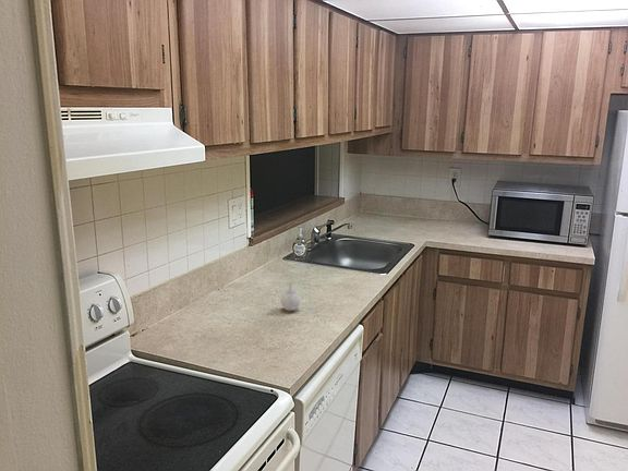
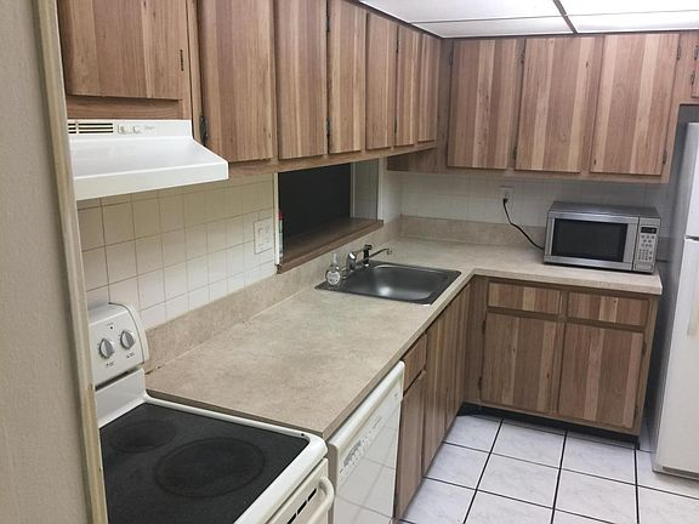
- vase (290, 297)
